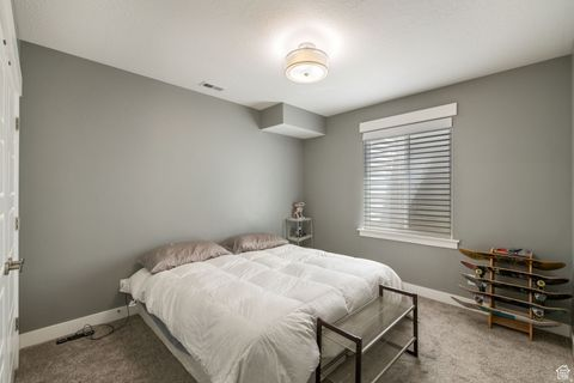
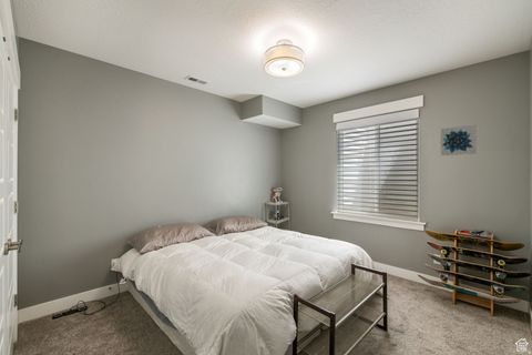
+ wall art (458, 141)
